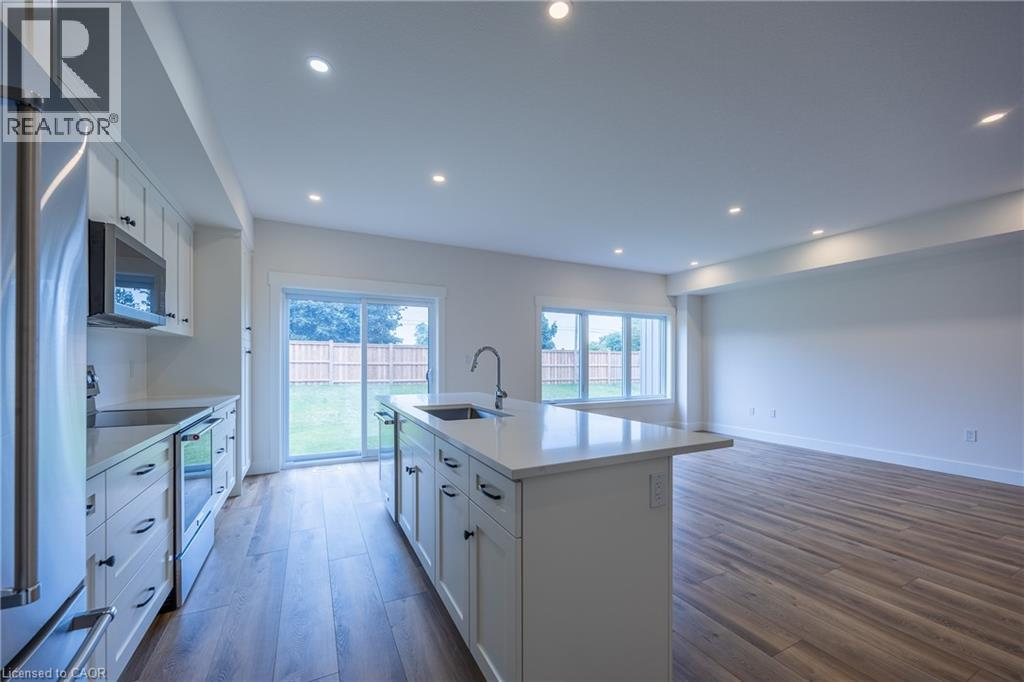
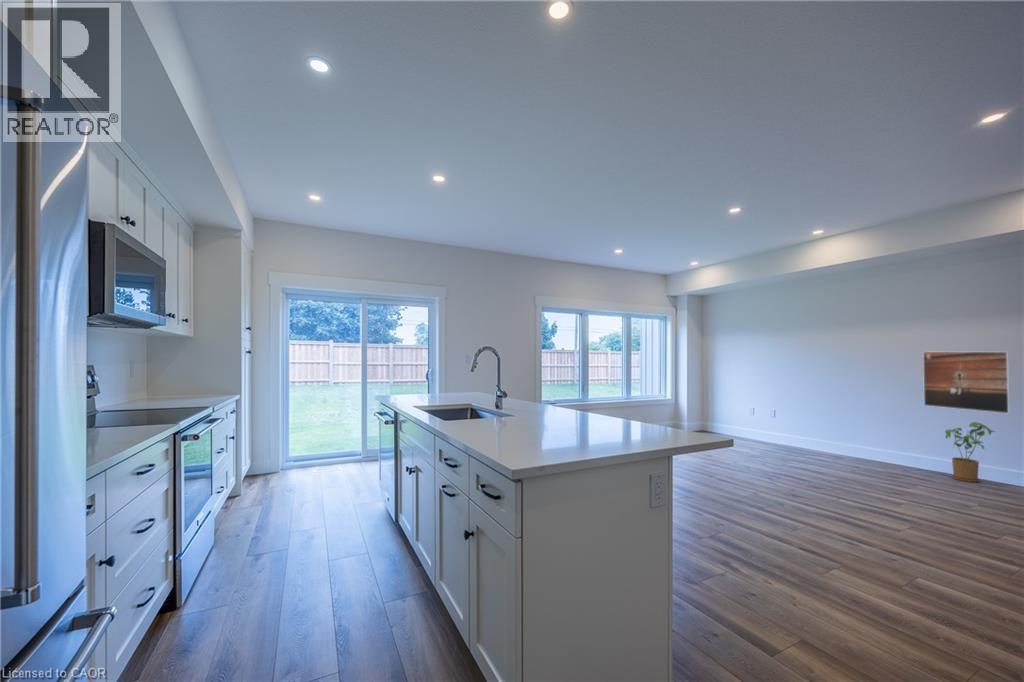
+ house plant (966, 451)
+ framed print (963, 380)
